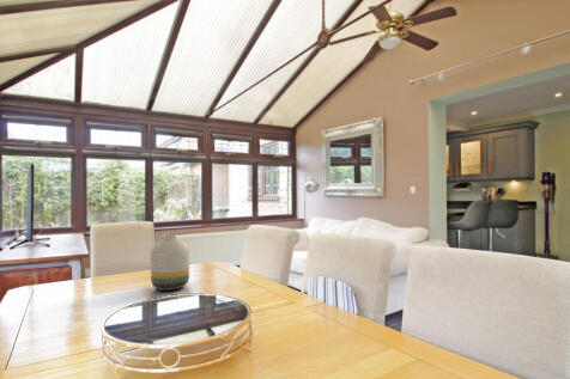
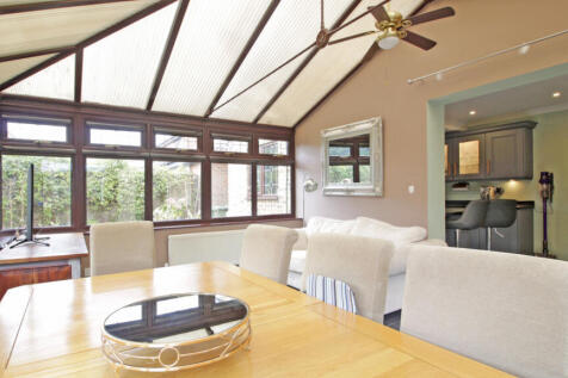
- vase (170, 261)
